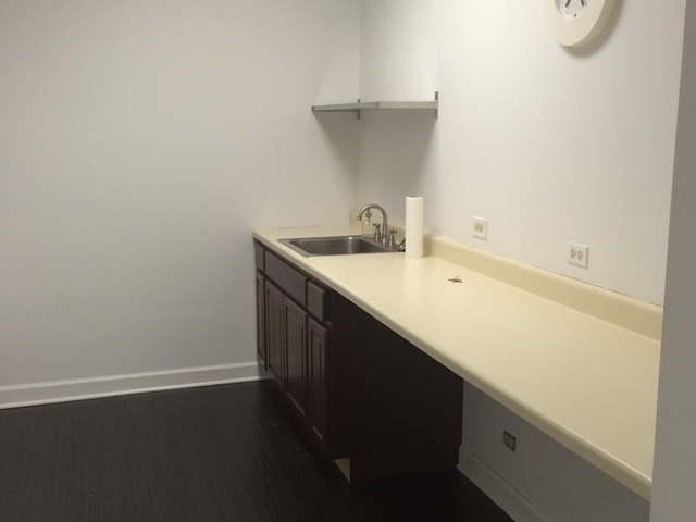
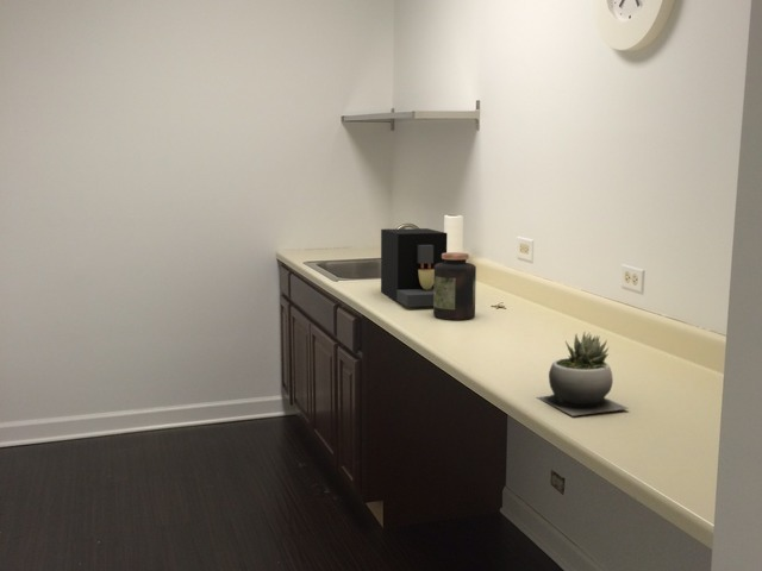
+ succulent plant (582, 369)
+ coffee maker (417, 265)
+ jar (454, 284)
